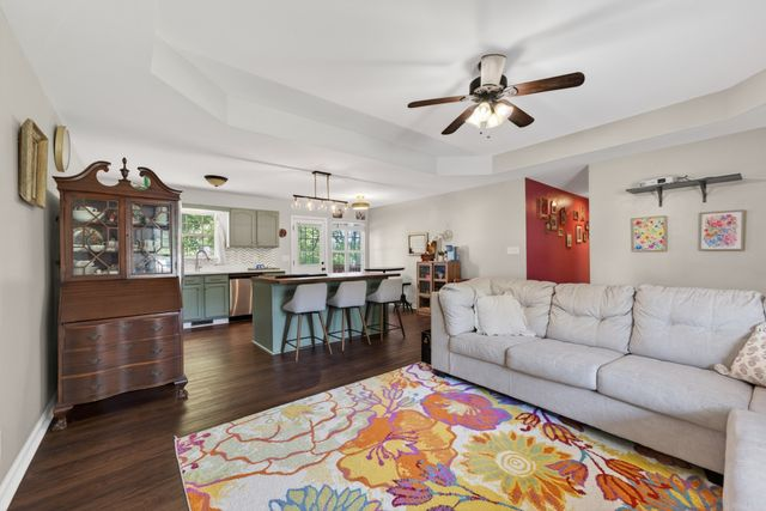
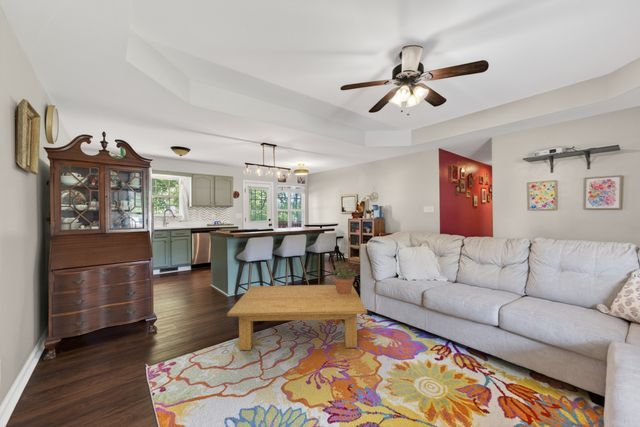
+ coffee table (300, 313)
+ potted plant (344, 277)
